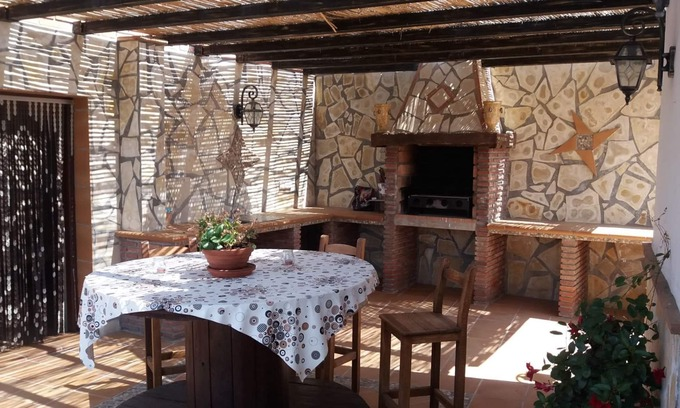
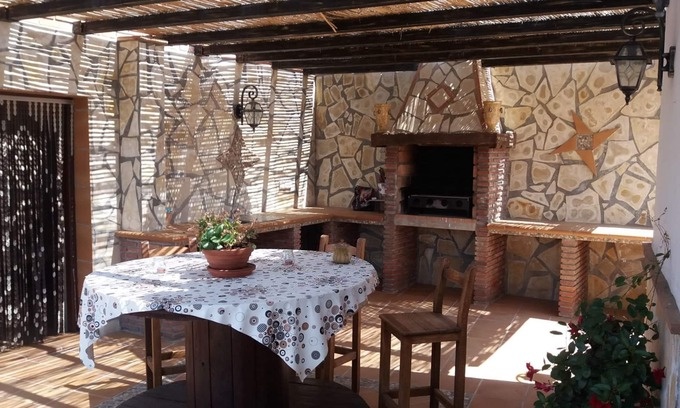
+ teapot (342, 250)
